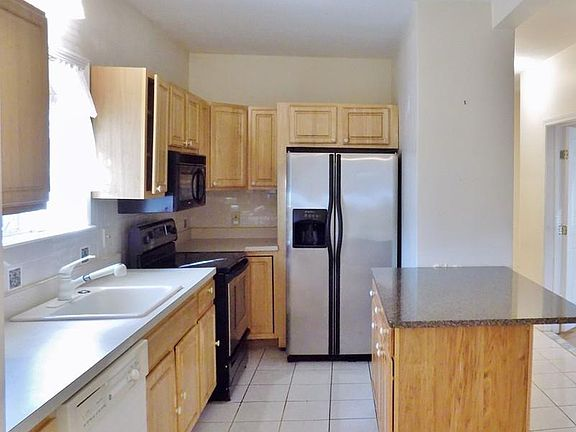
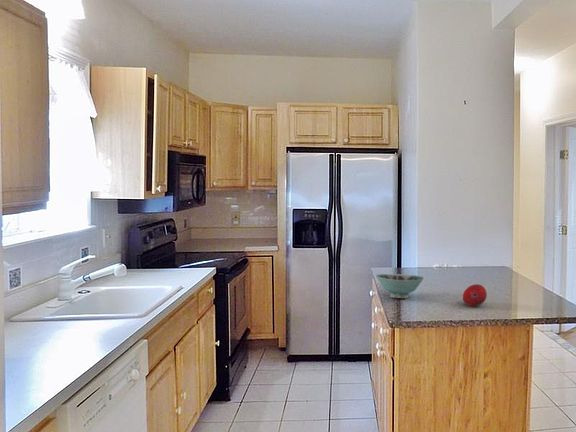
+ fruit (474, 294)
+ bowl (399, 286)
